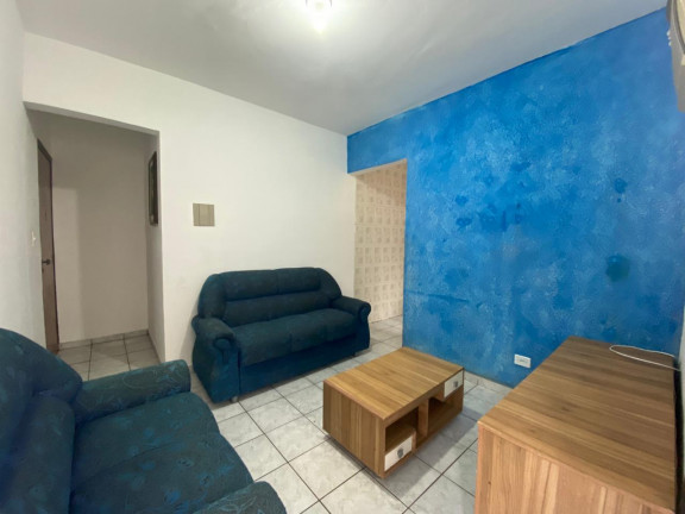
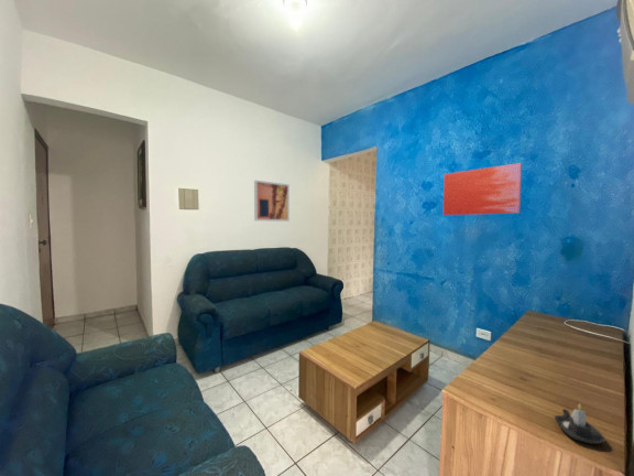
+ wall art (272, 202)
+ wall art (478, 192)
+ candle (577, 415)
